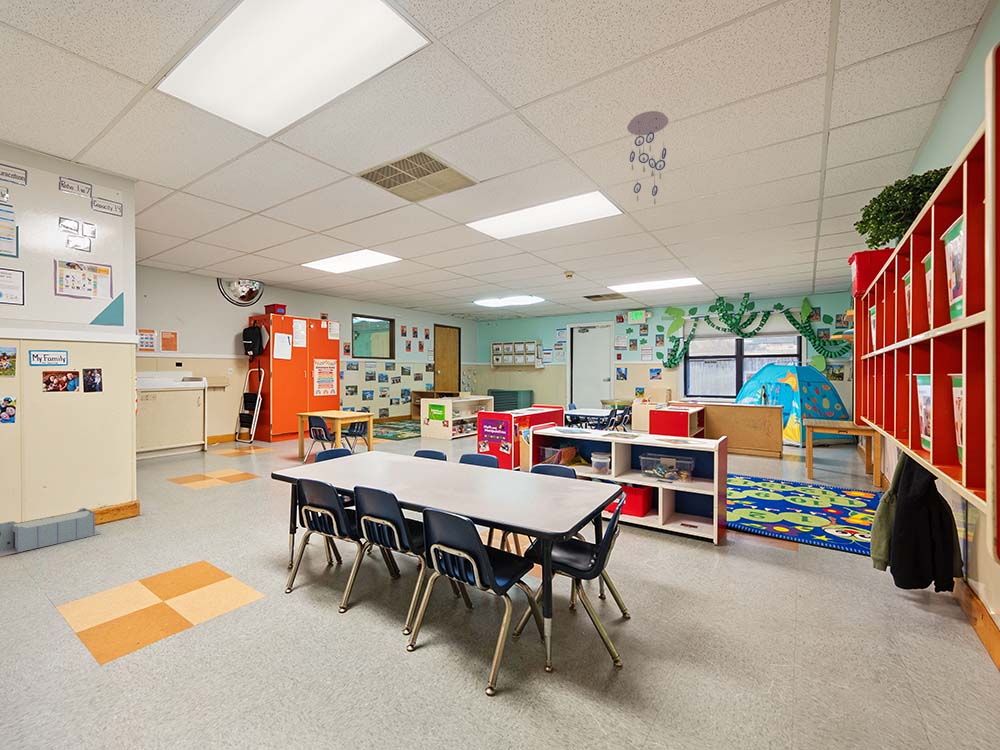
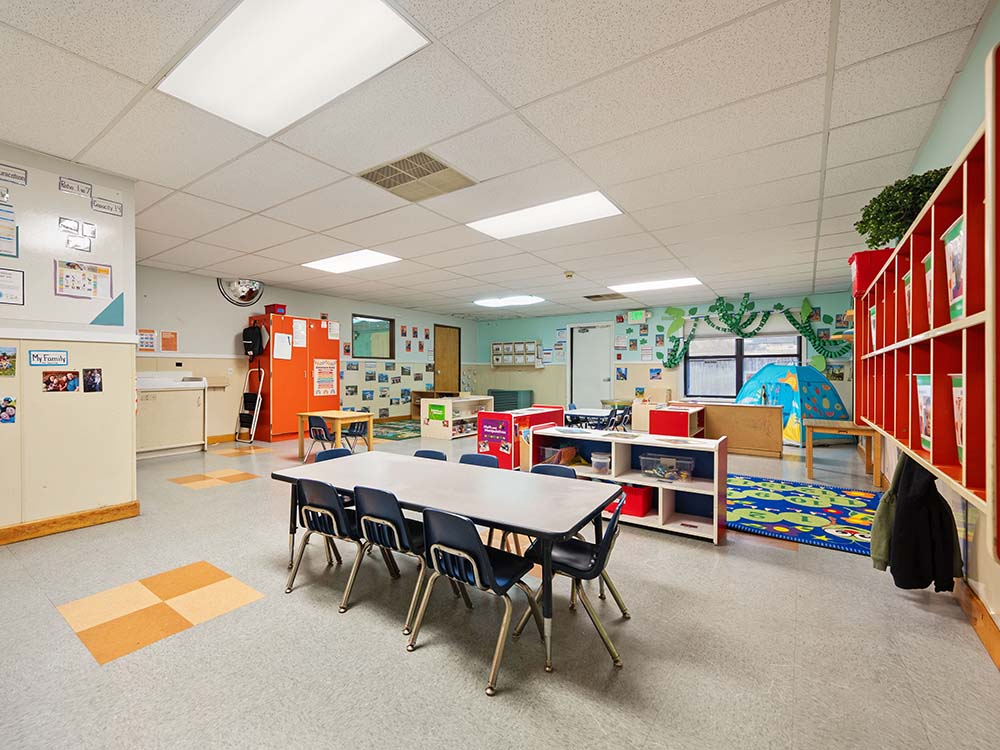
- ceiling mobile (649, 162)
- storage bin (45, 530)
